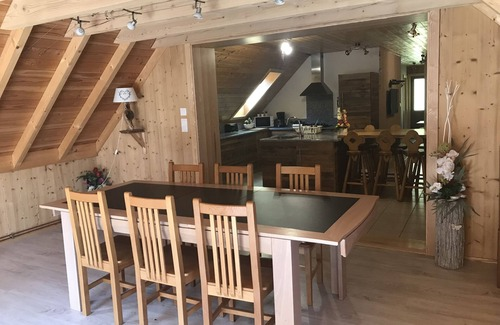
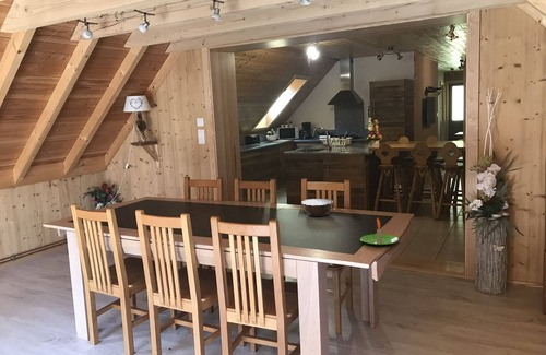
+ bowl (318, 208)
+ candle (379, 229)
